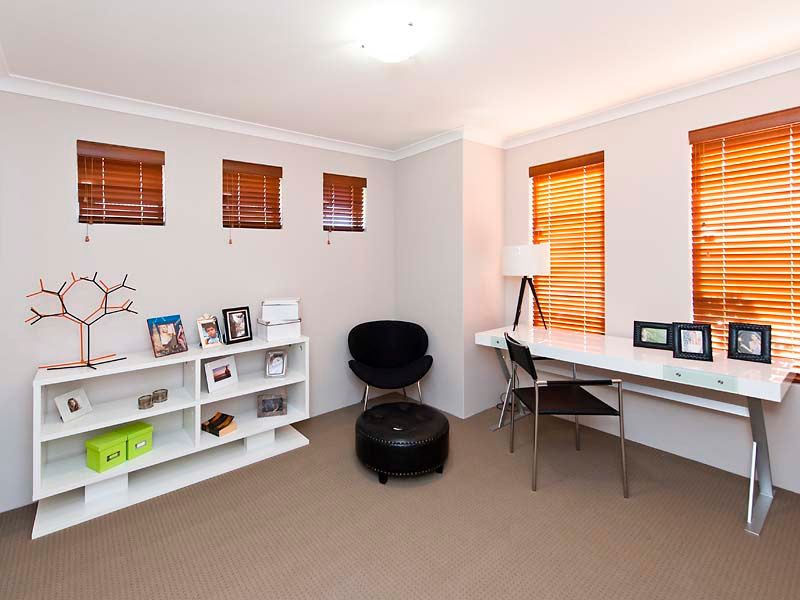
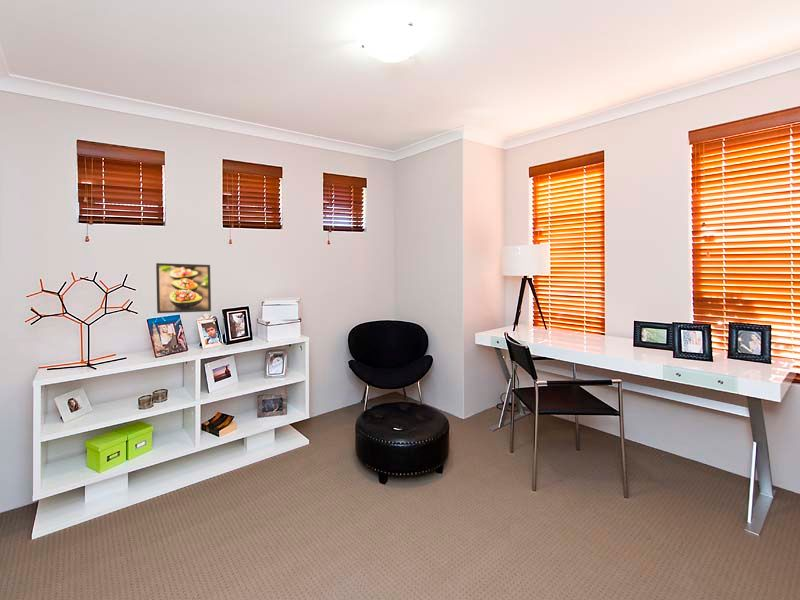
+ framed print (184, 288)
